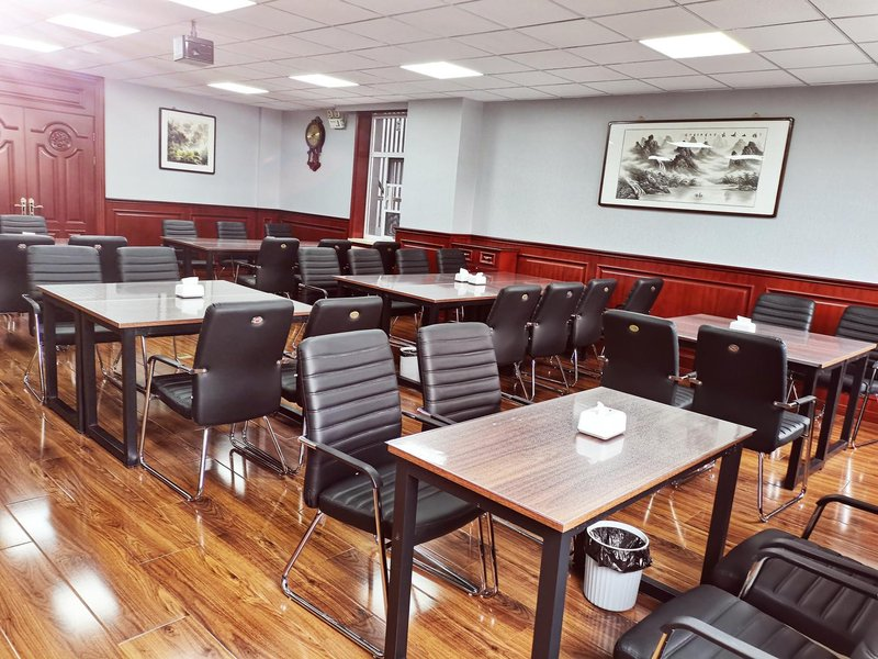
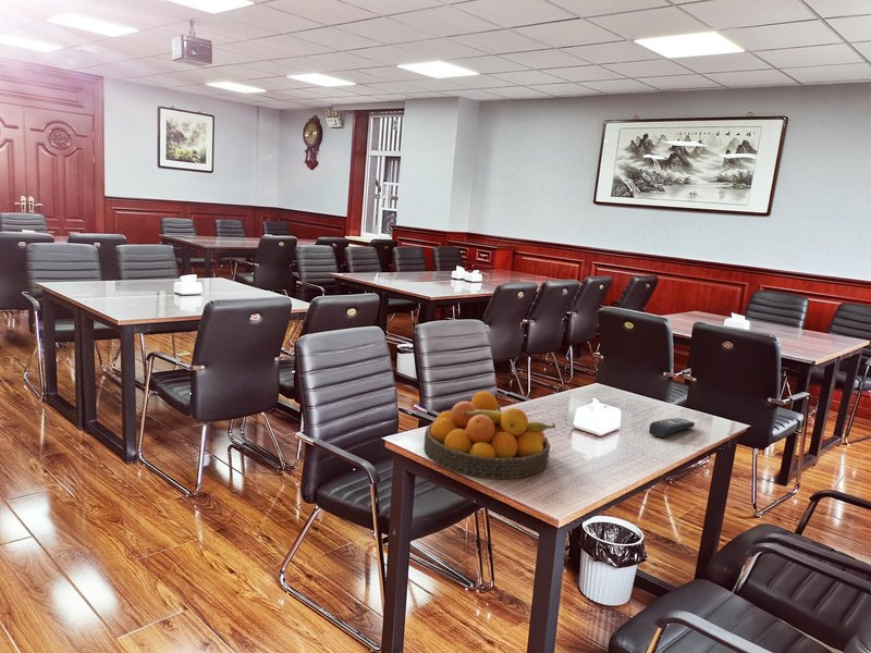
+ remote control (672, 426)
+ fruit bowl (488, 428)
